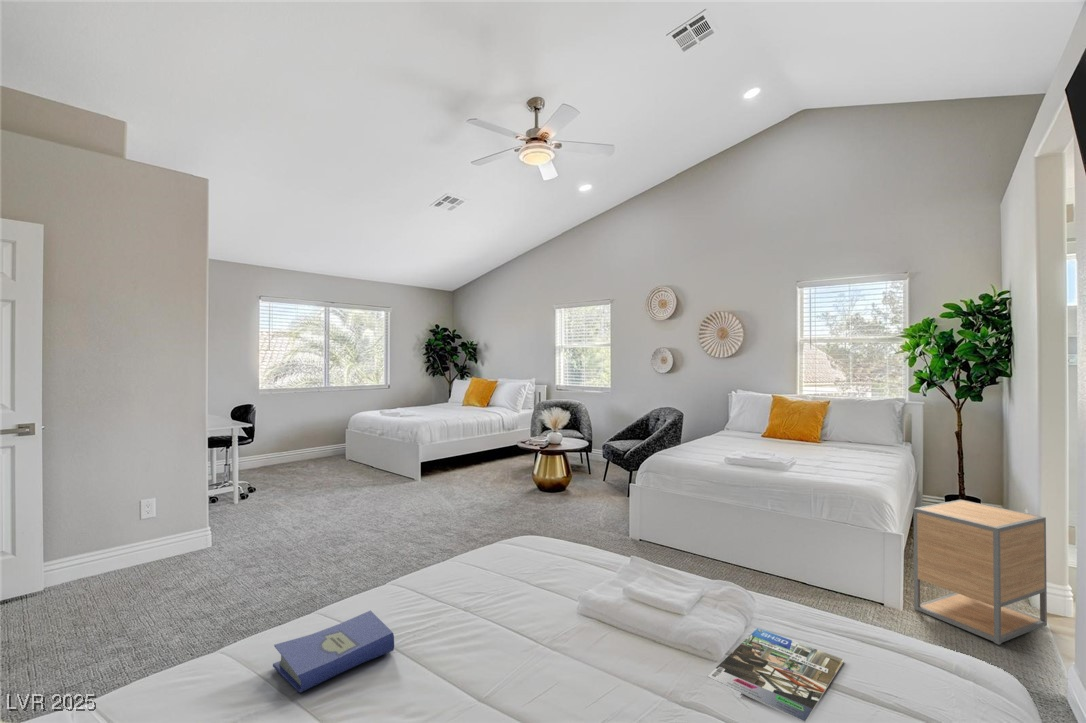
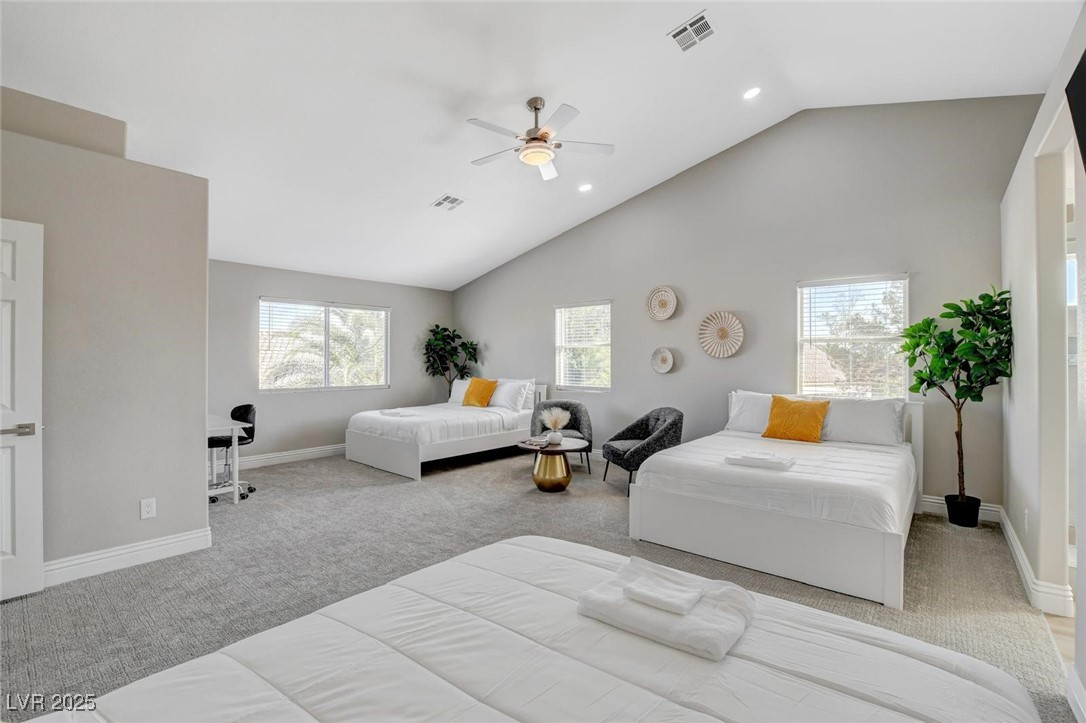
- nightstand (978, 564)
- hardcover book (337, 649)
- magazine (777, 668)
